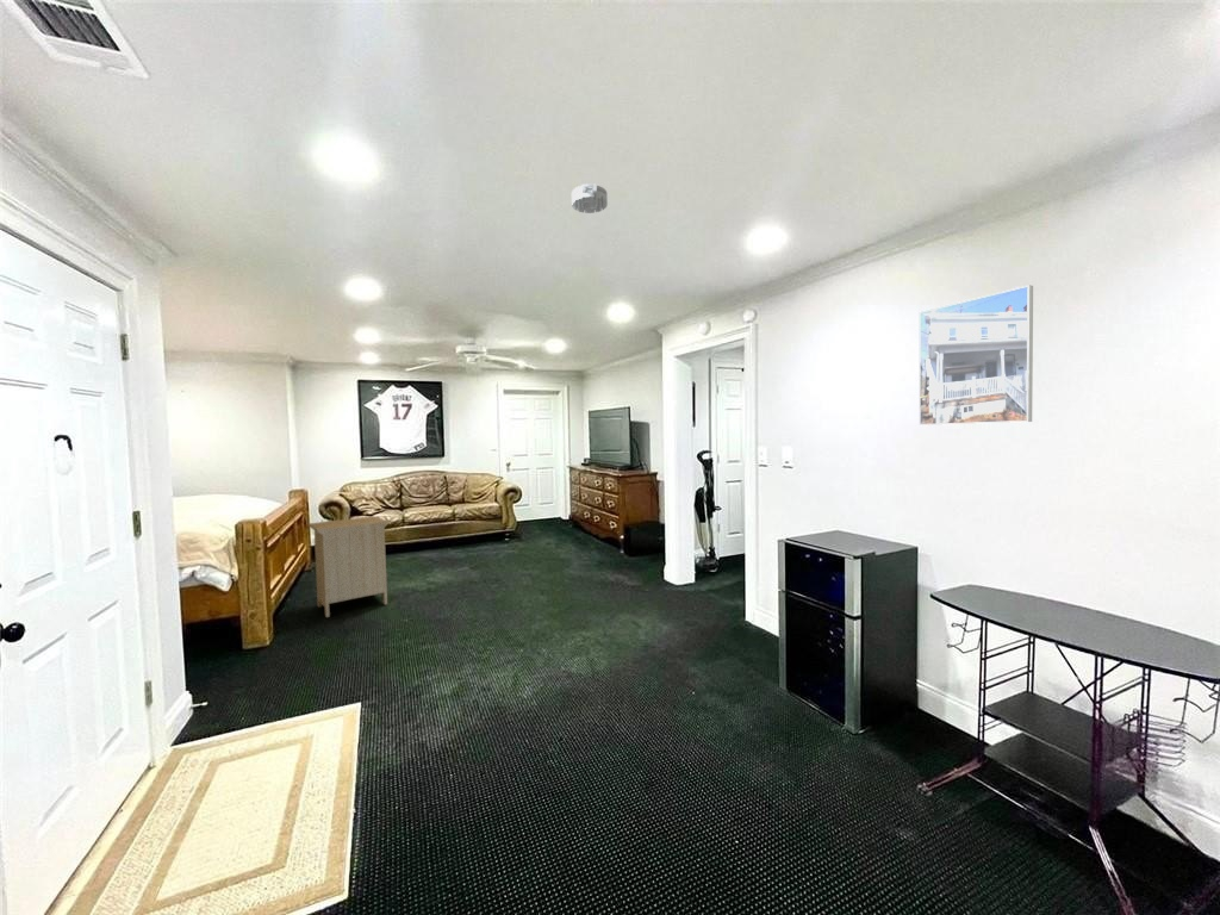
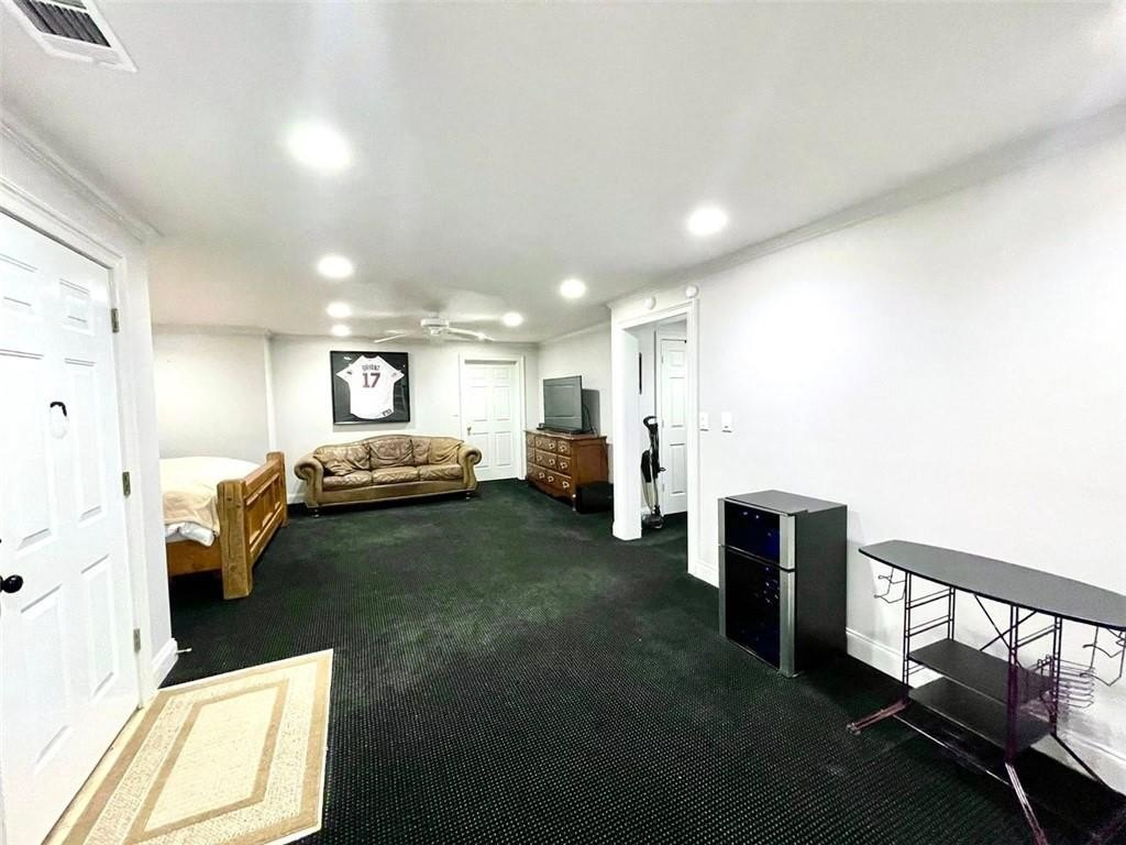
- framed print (970, 361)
- nightstand (349, 564)
- smoke detector (589, 198)
